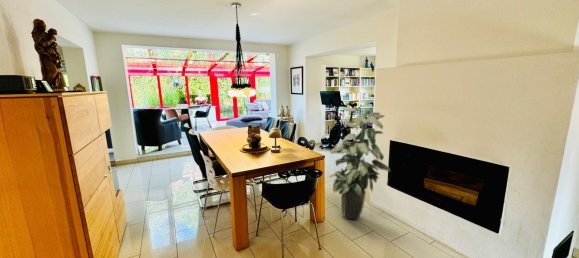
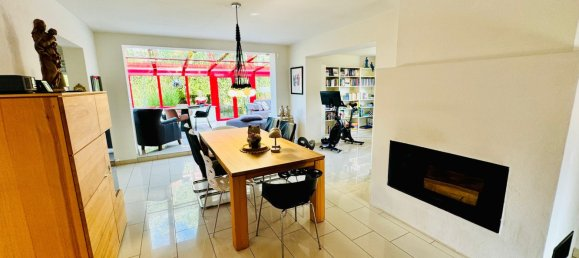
- indoor plant (355, 163)
